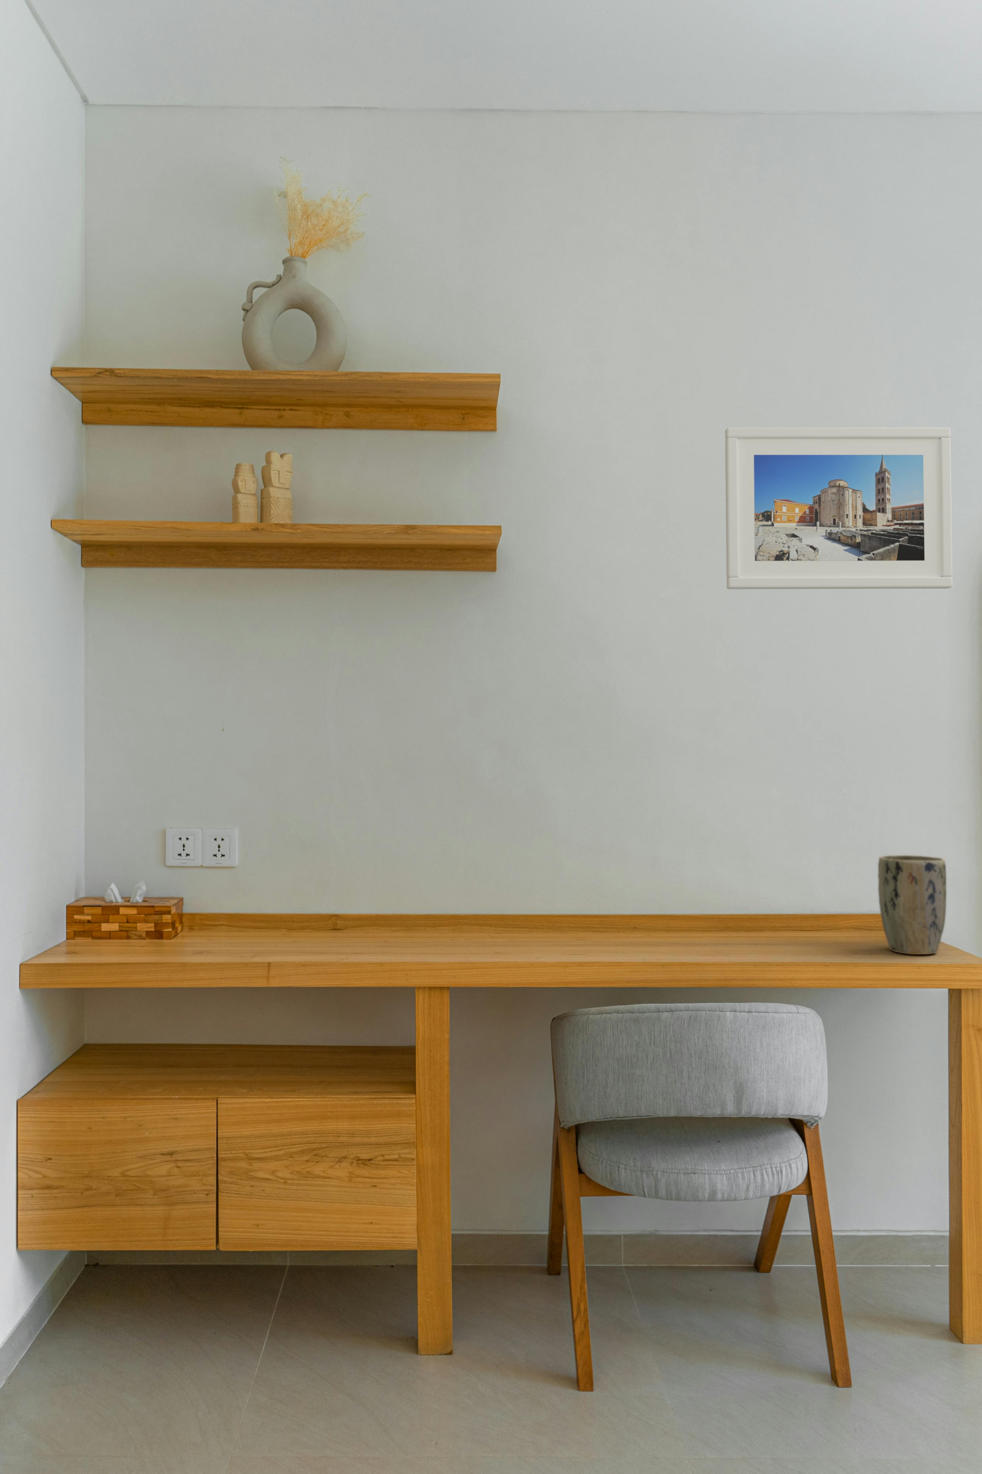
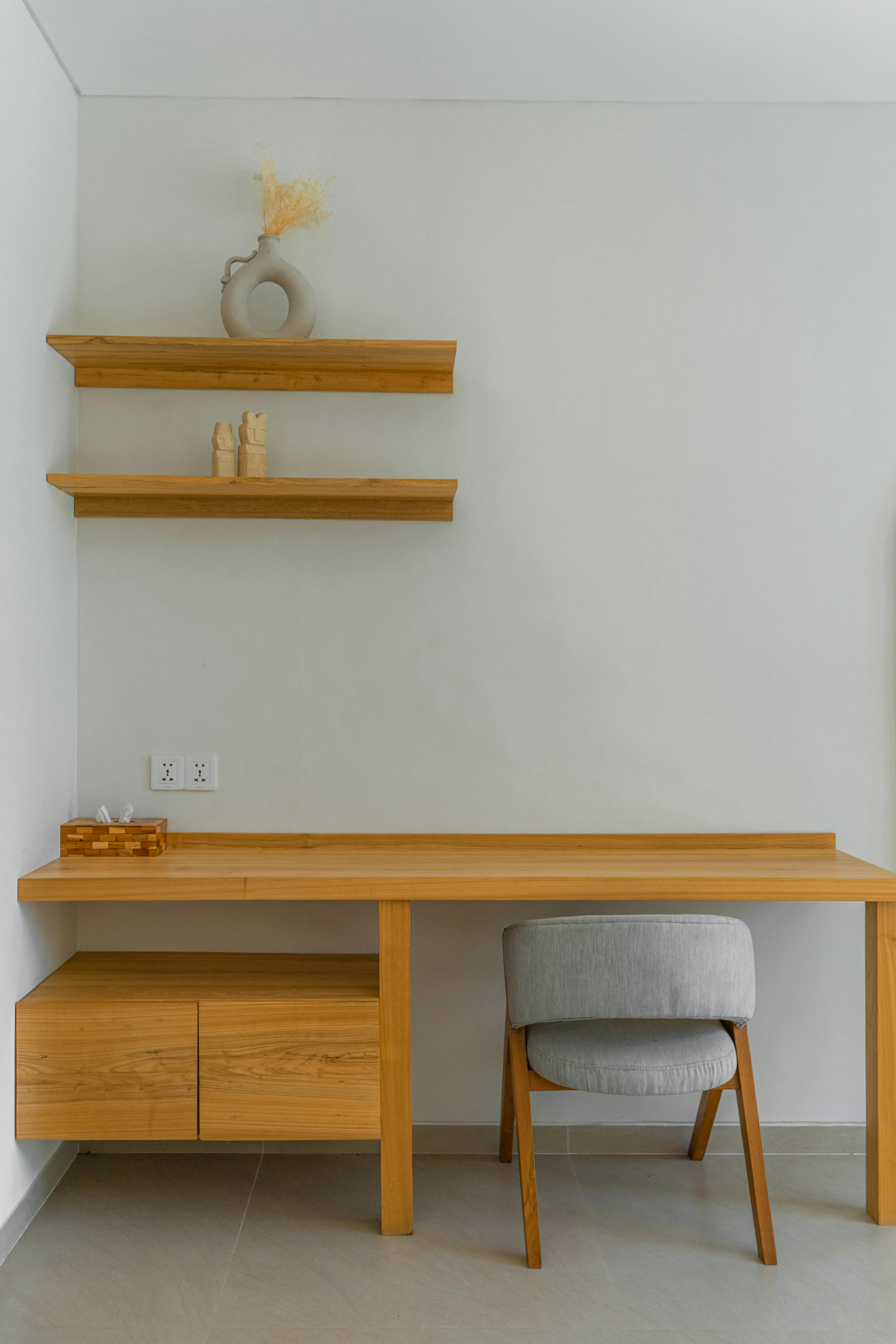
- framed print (838, 508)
- plant pot (912, 904)
